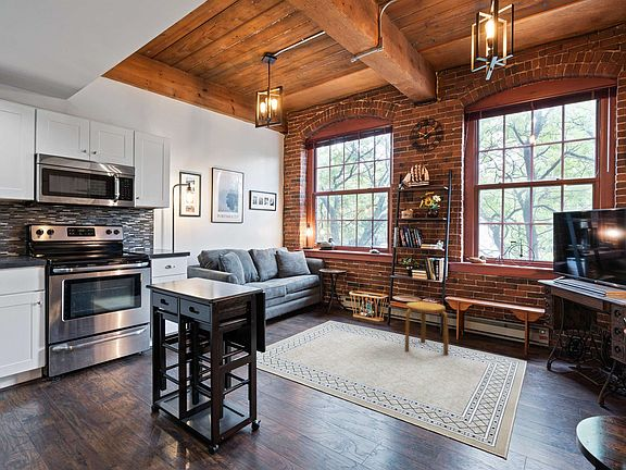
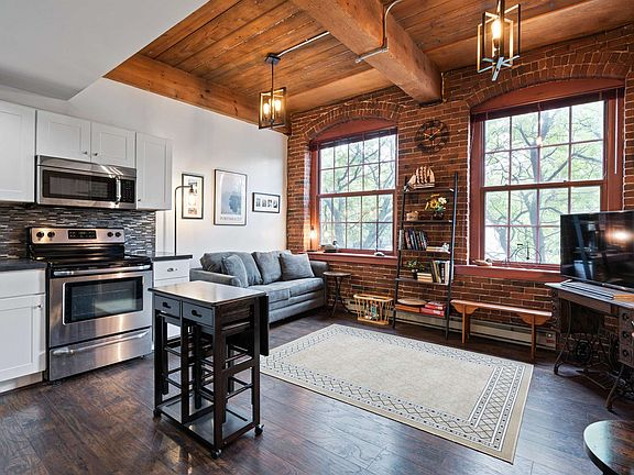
- stool (425, 326)
